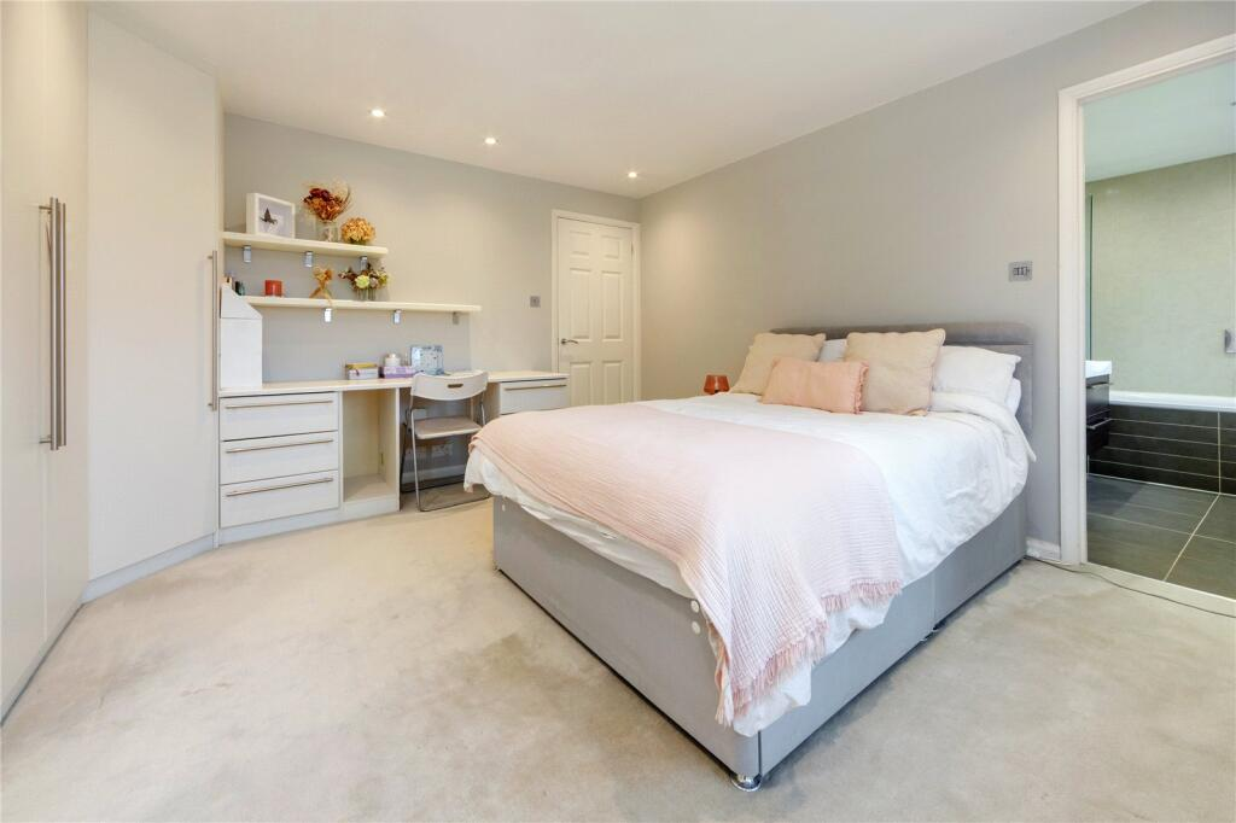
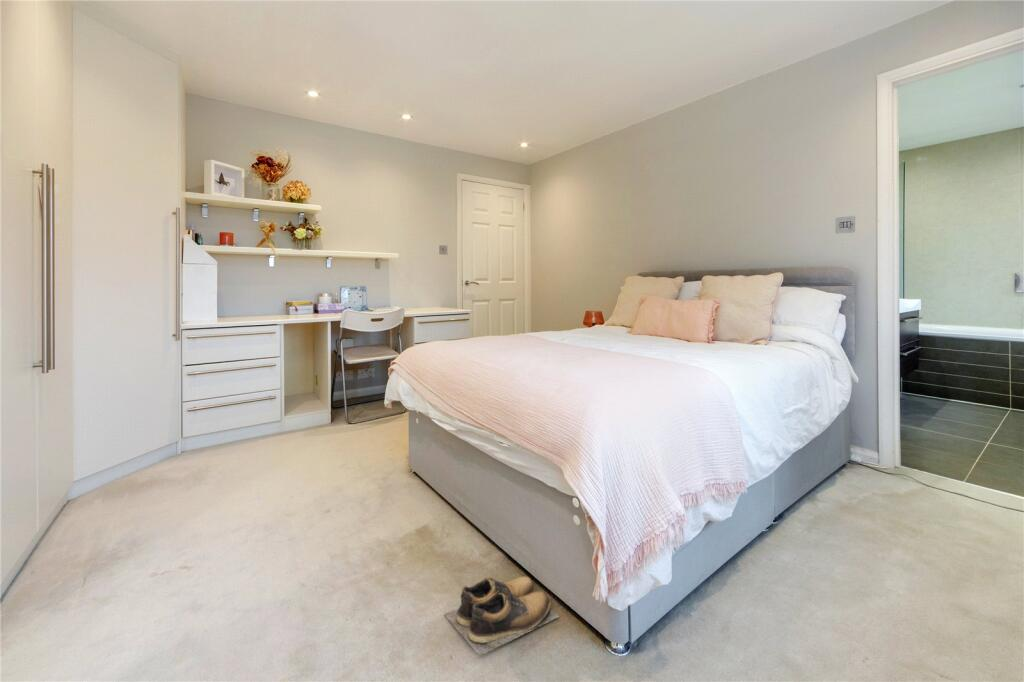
+ shoes (501, 599)
